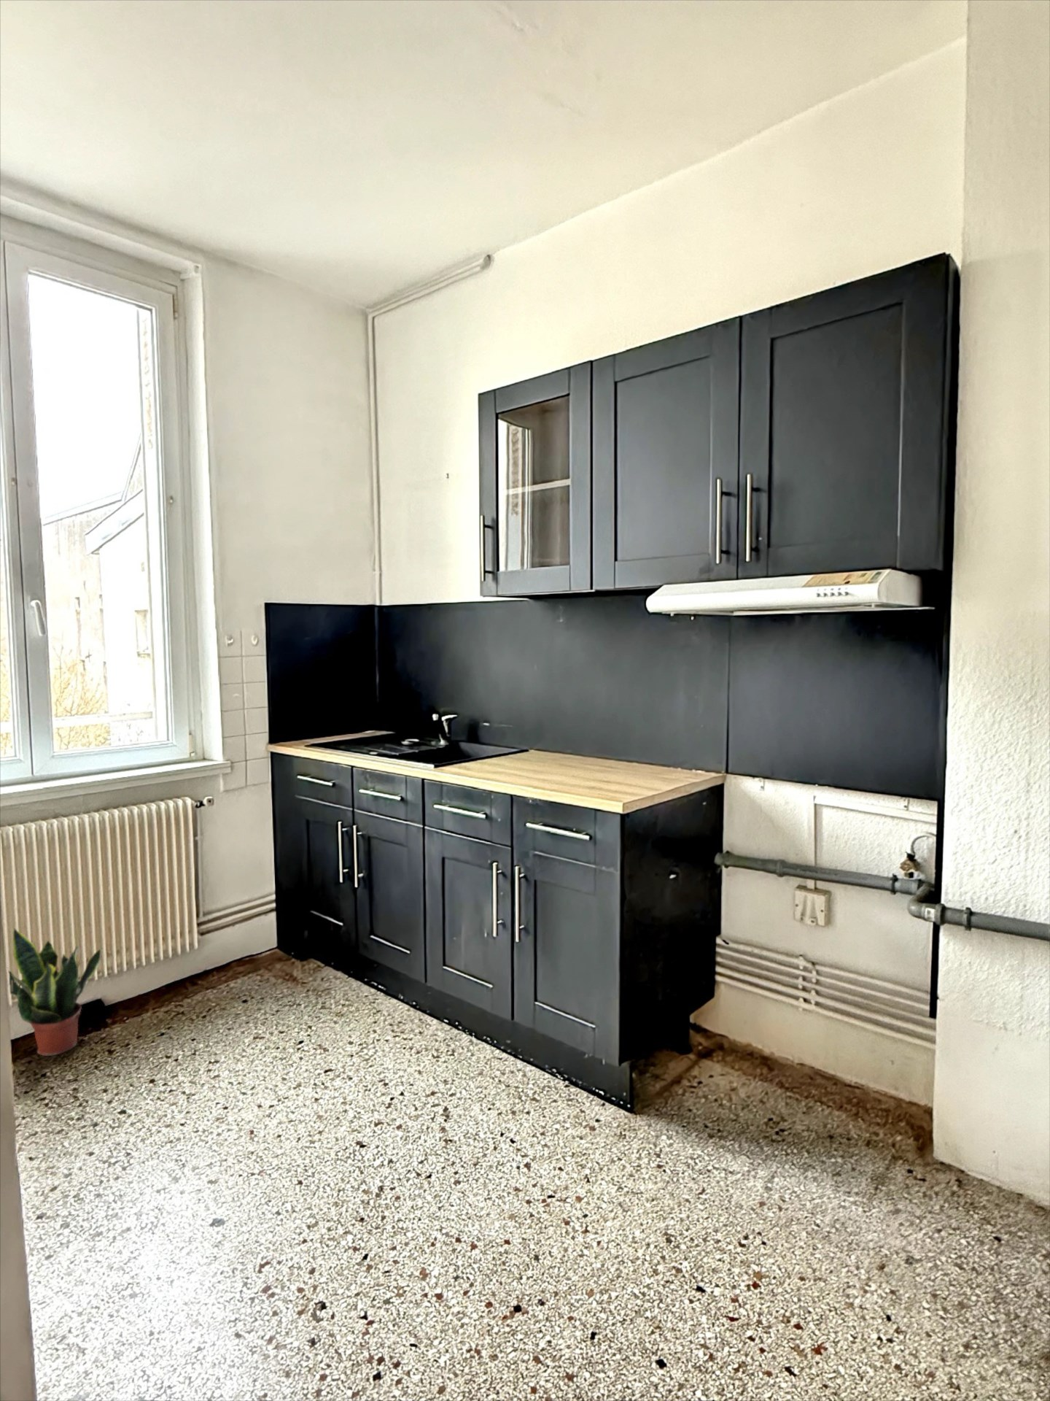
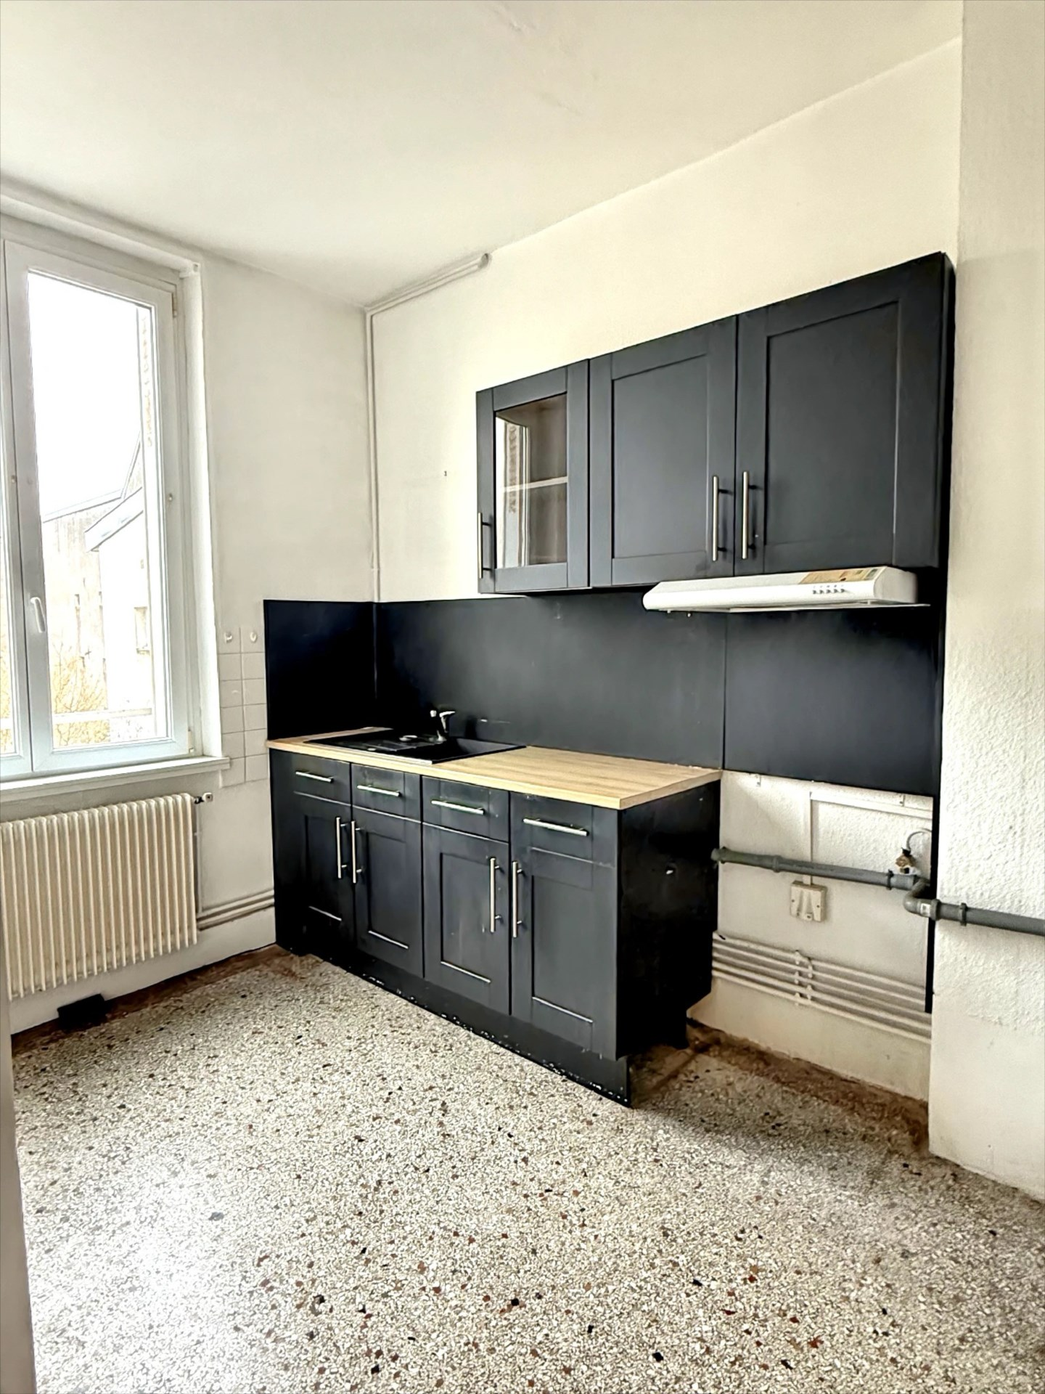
- potted plant (57, 984)
